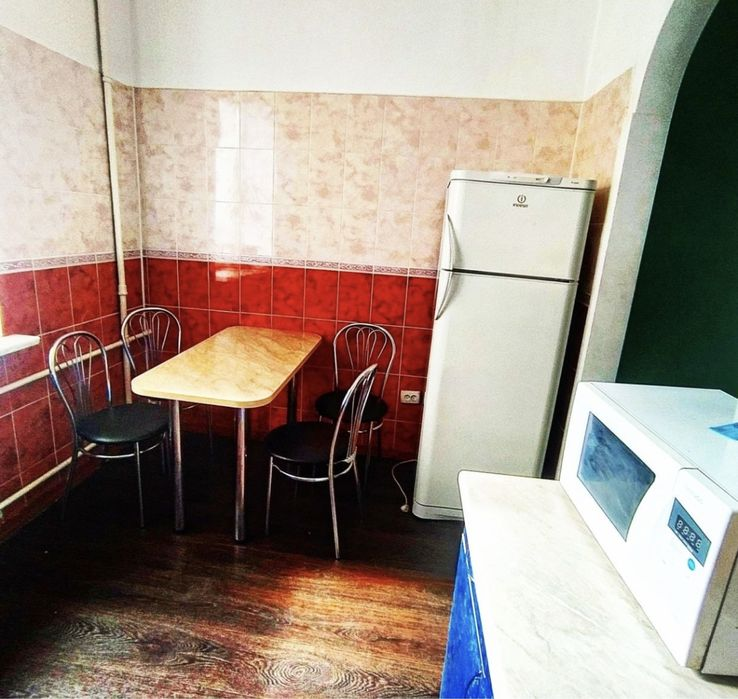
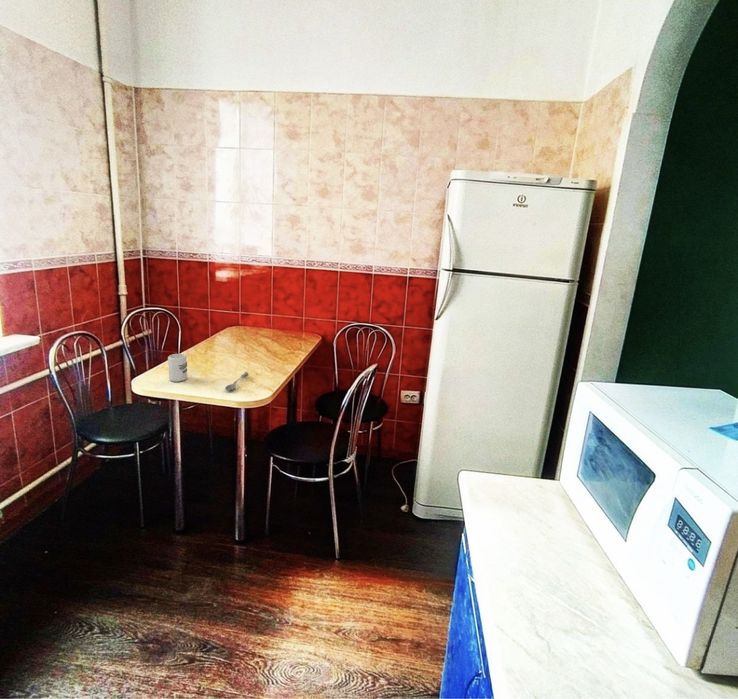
+ soupspoon (236, 381)
+ cup (177, 367)
